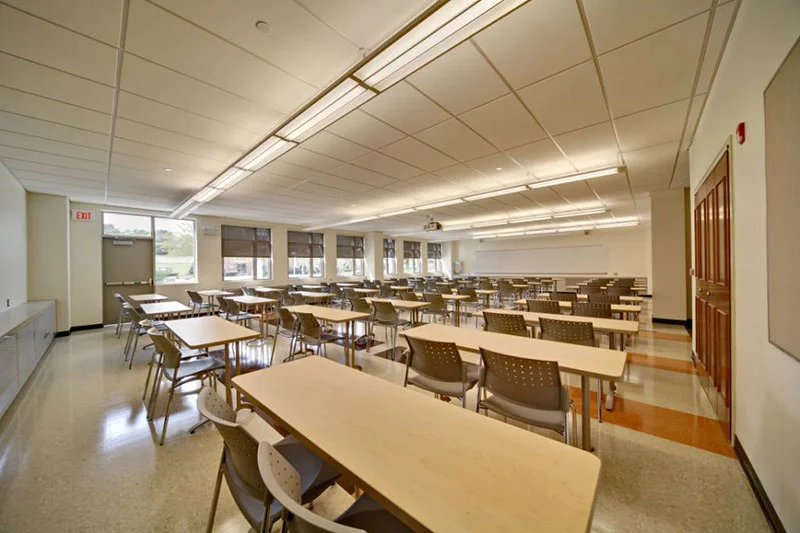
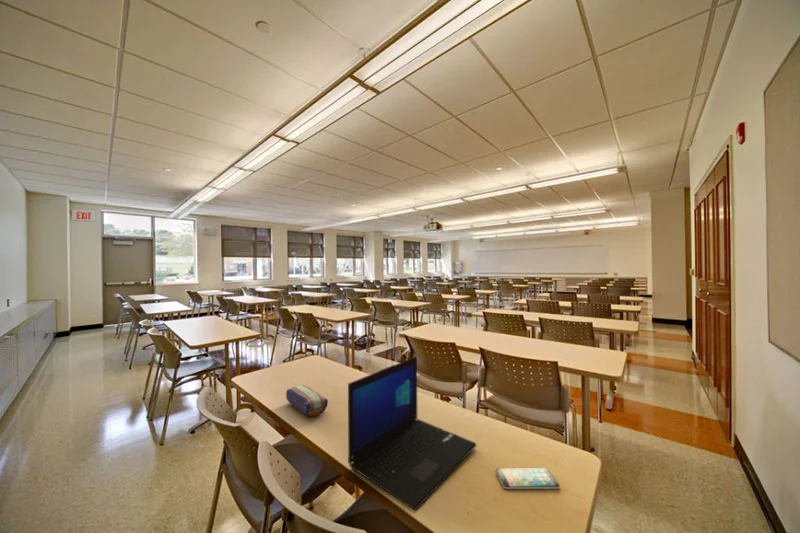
+ smartphone (526, 478)
+ laptop (414, 416)
+ pencil case (306, 398)
